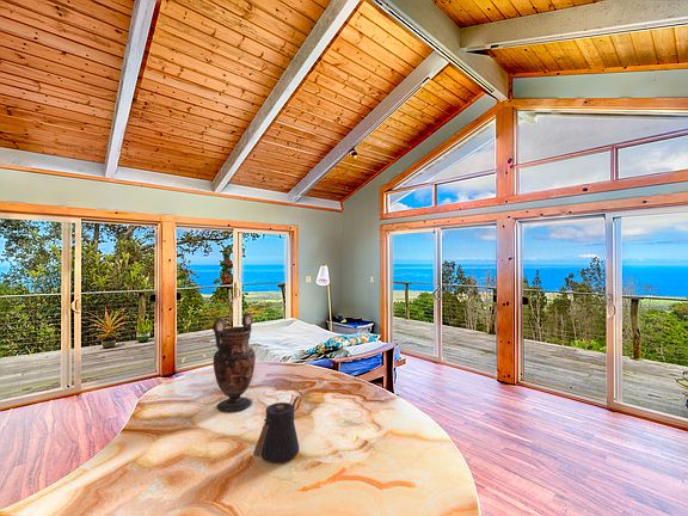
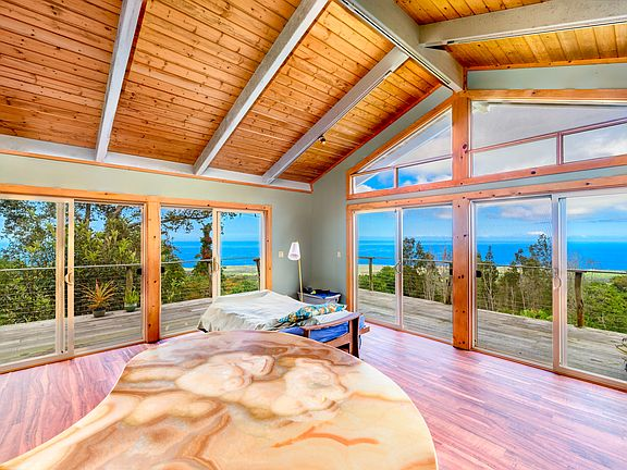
- kettle (278, 430)
- vase (234, 360)
